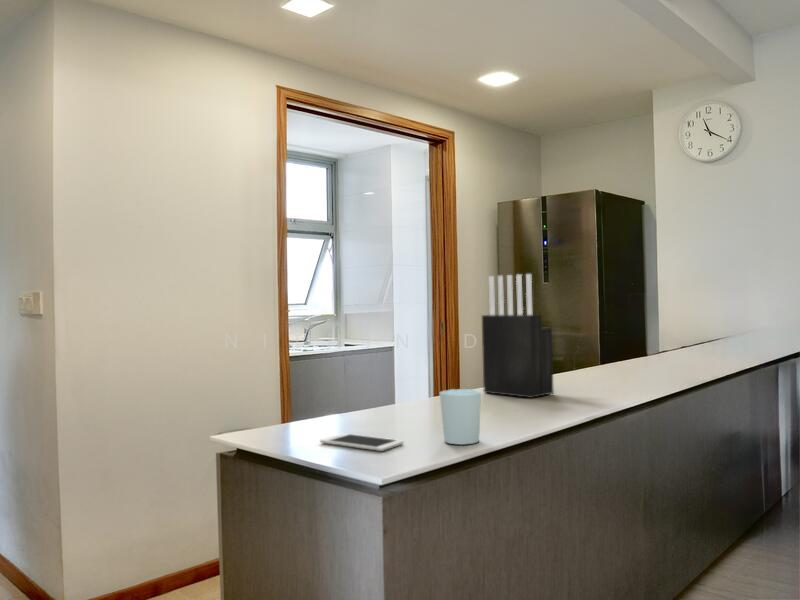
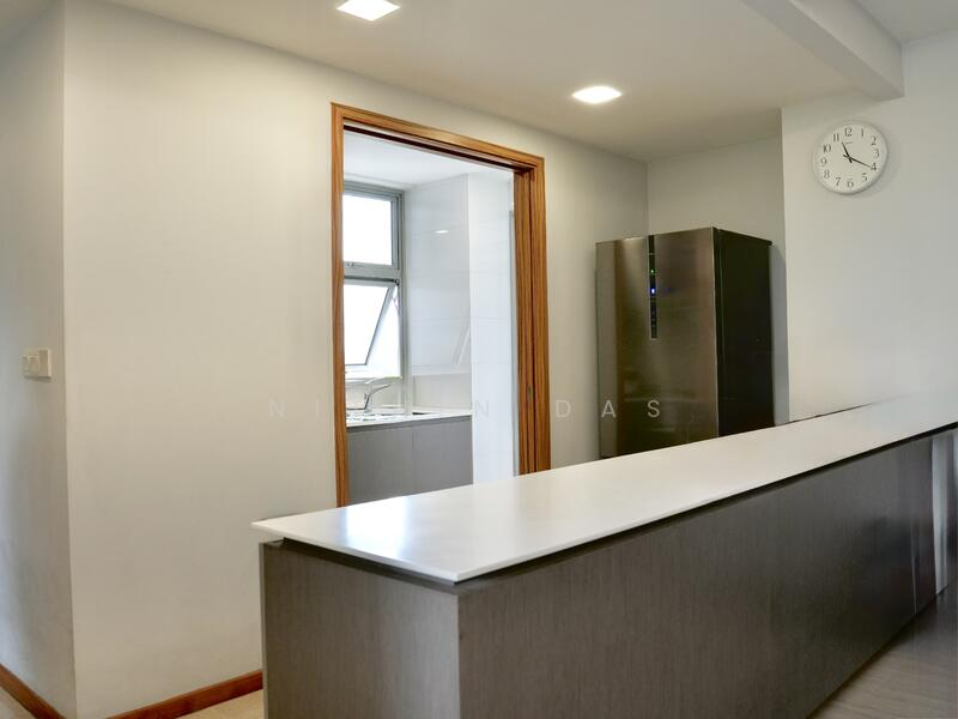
- knife block (518, 334)
- cell phone (361, 441)
- cup (460, 416)
